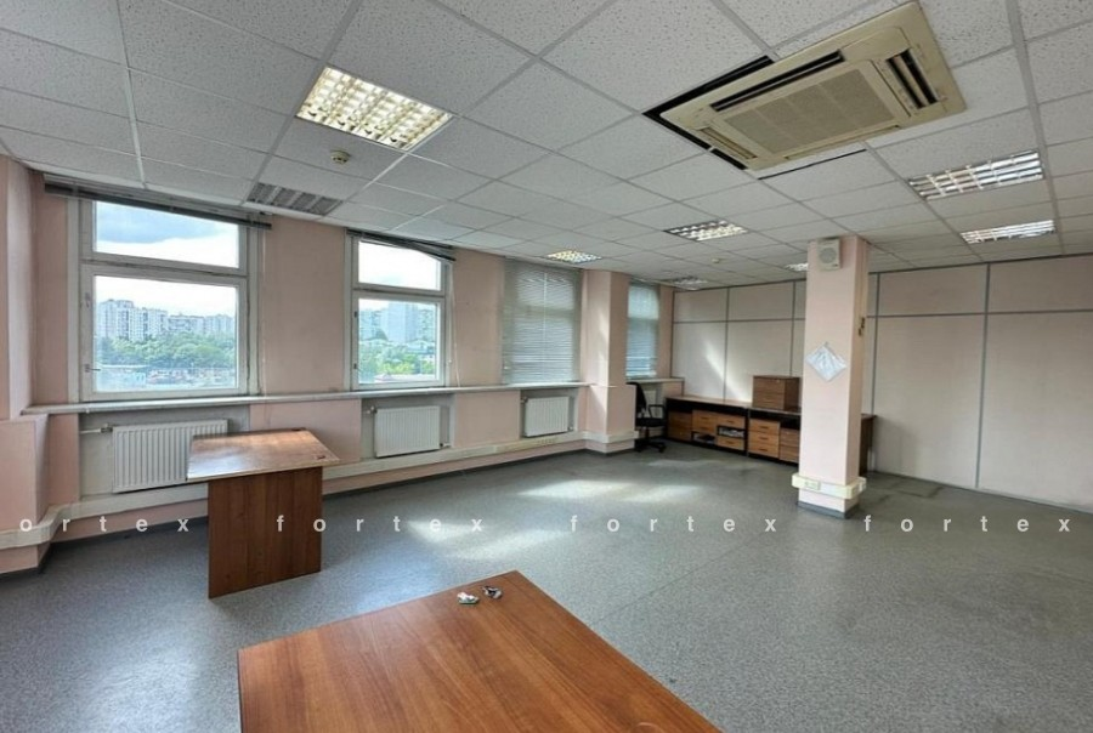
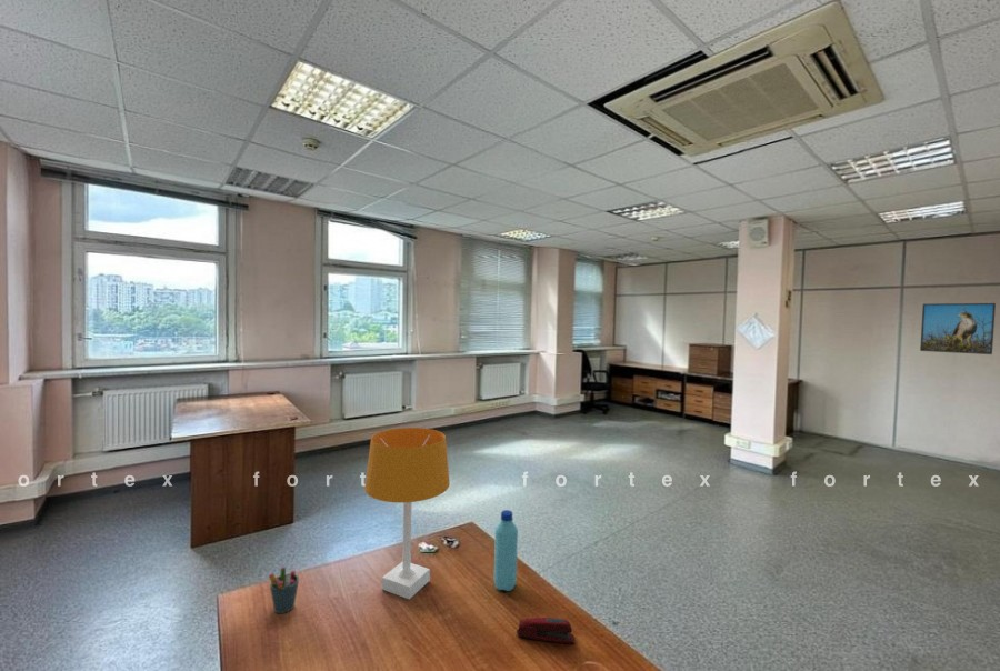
+ stapler (544, 628)
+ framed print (956, 328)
+ water bottle (506, 549)
+ pen holder (283, 587)
+ desk lamp (407, 511)
